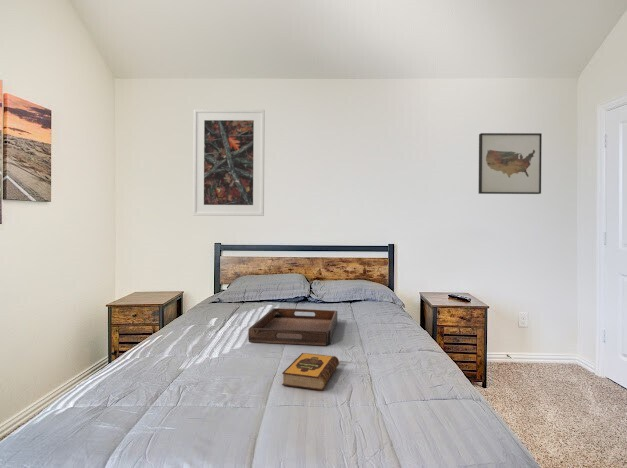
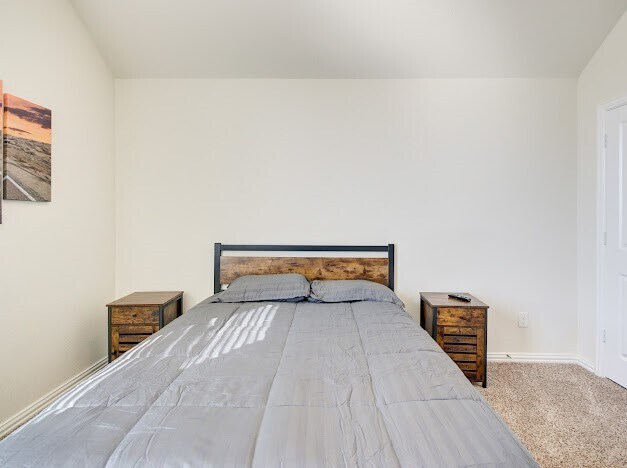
- serving tray (297, 324)
- hardback book (312, 370)
- wall art (509, 163)
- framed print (228, 162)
